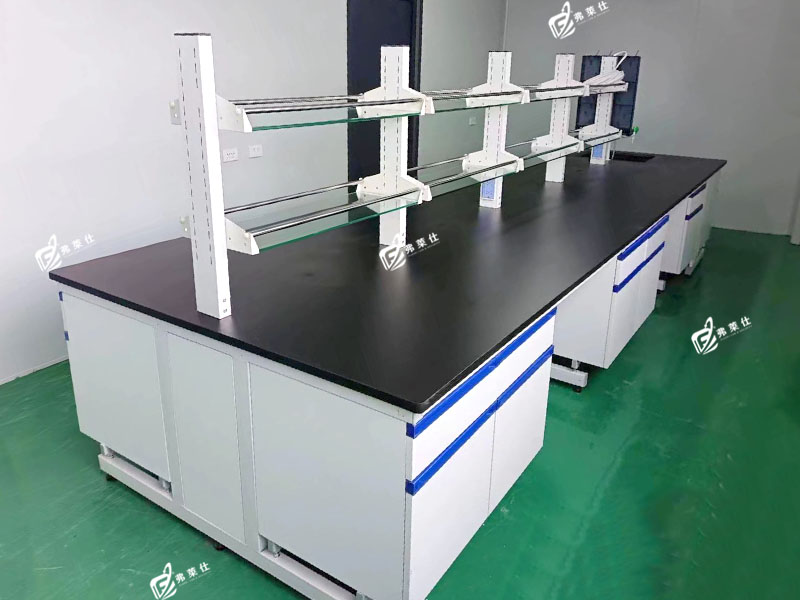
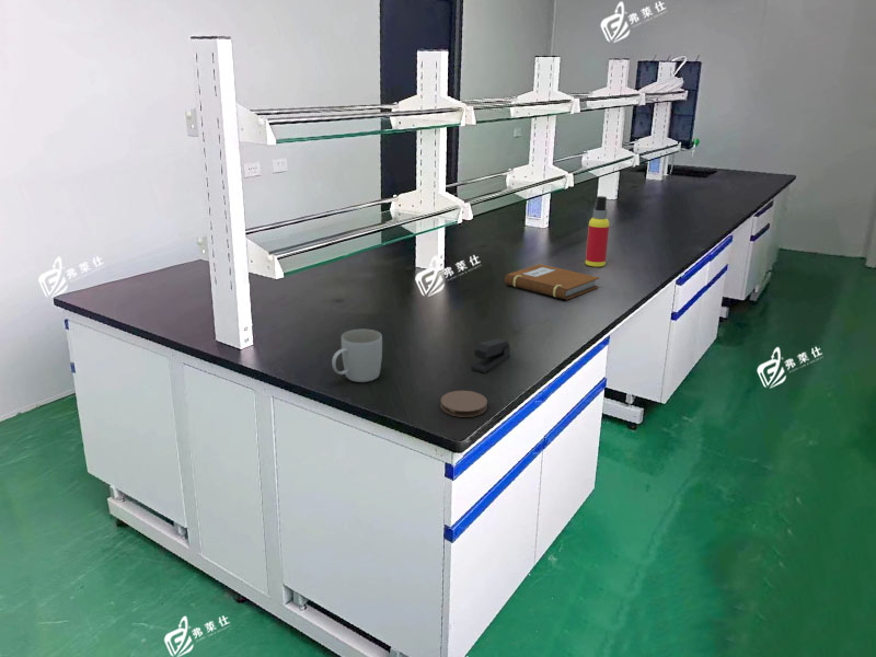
+ spray bottle (598, 231)
+ notebook (549, 280)
+ mug (356, 358)
+ coaster (463, 403)
+ stapler (492, 351)
